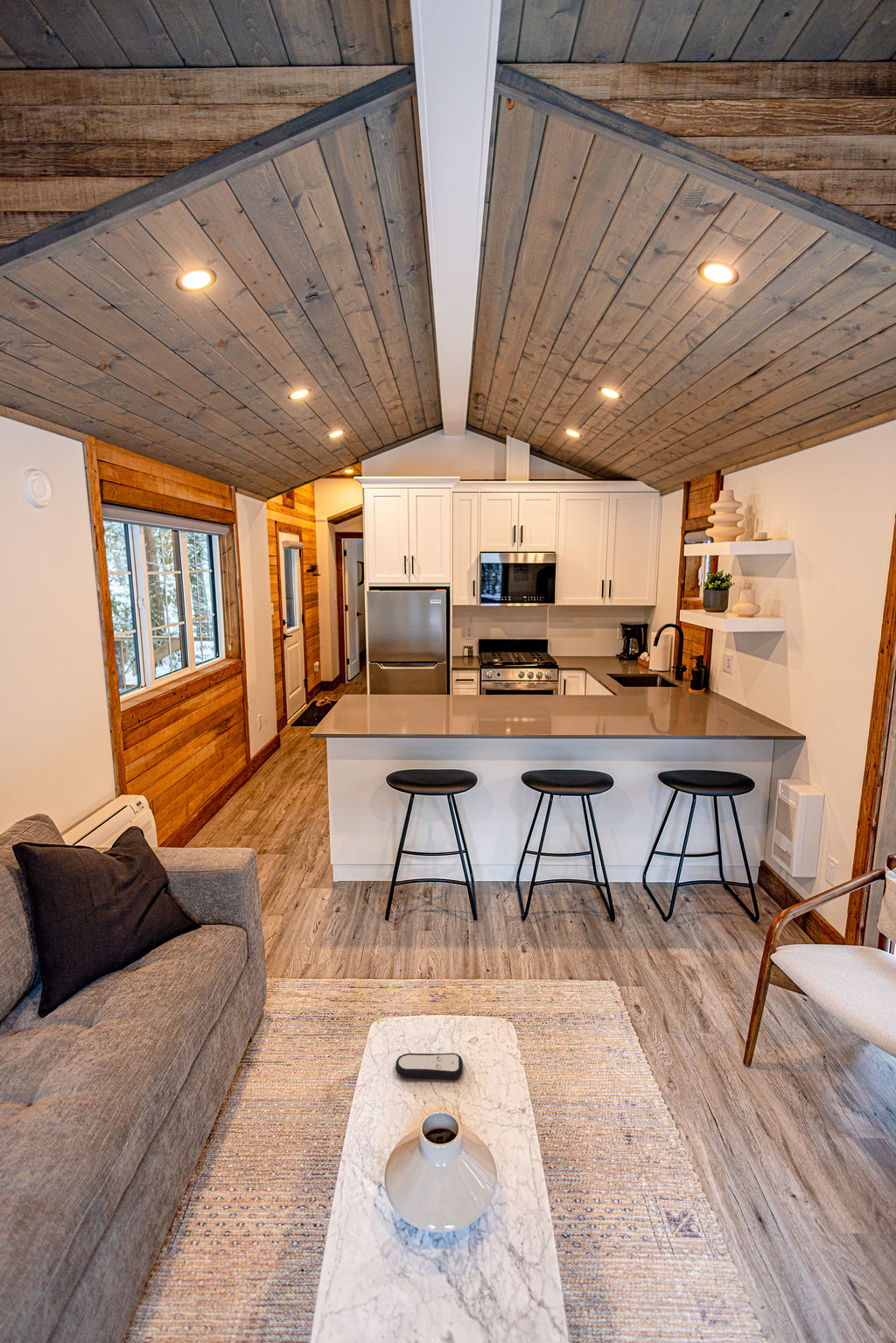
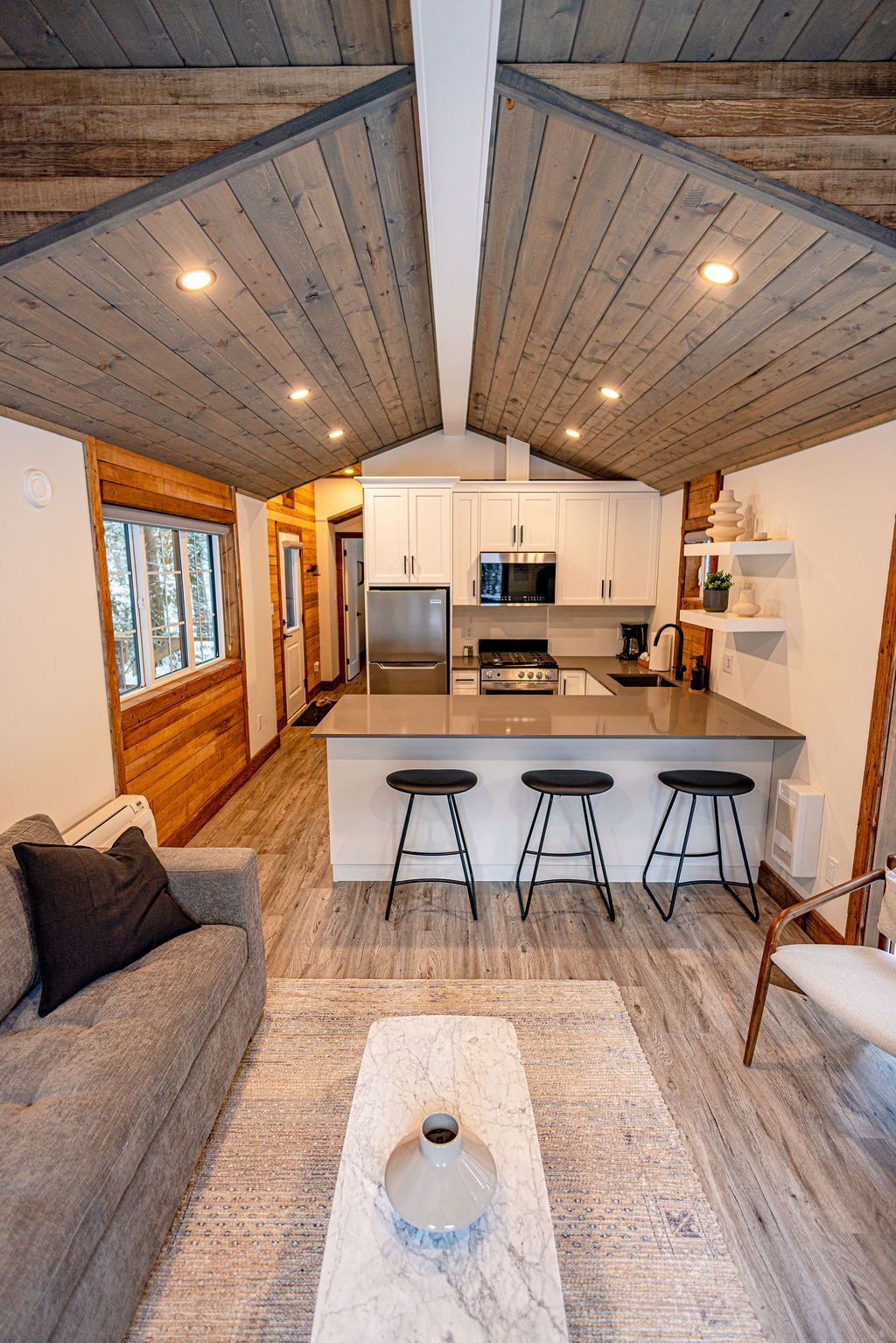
- remote control (429, 1065)
